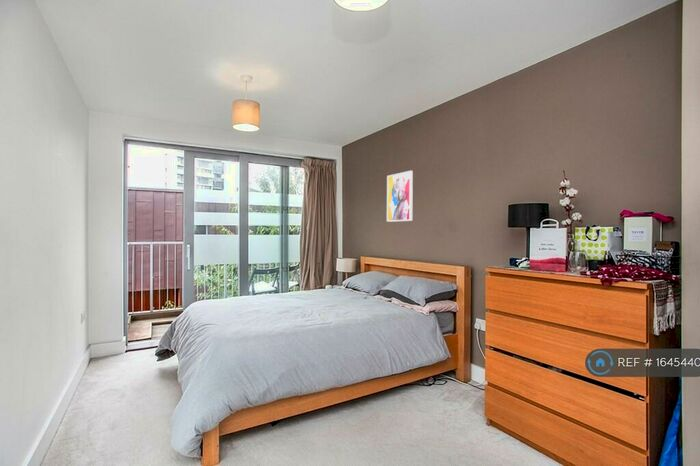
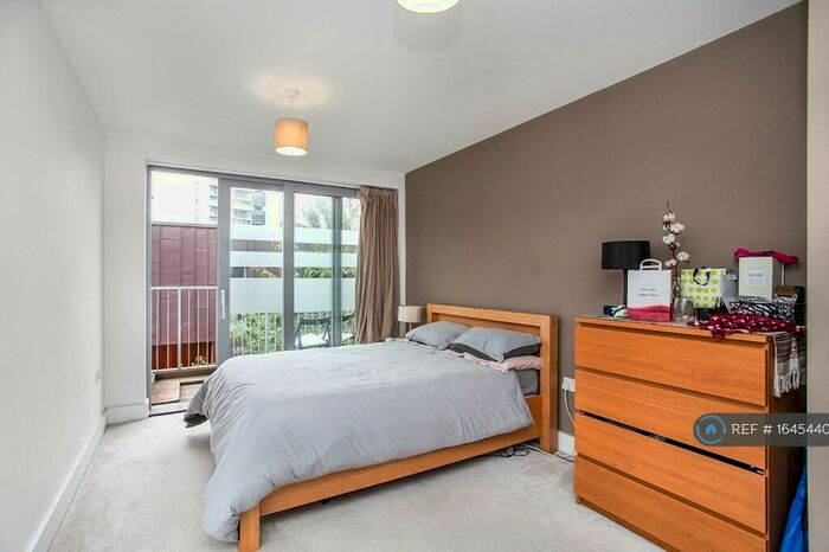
- wall art (399, 197)
